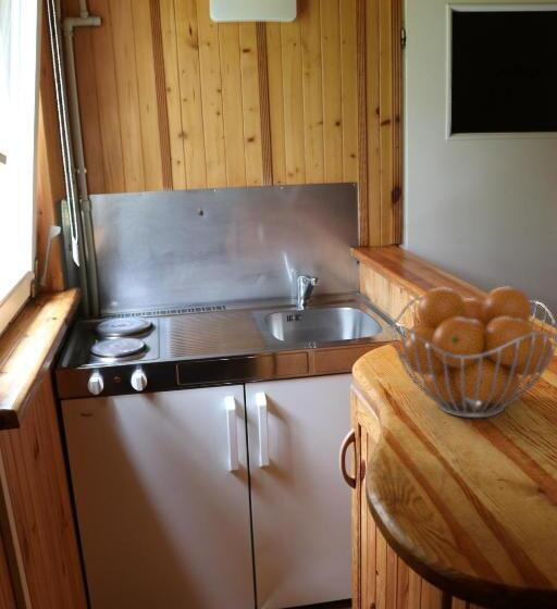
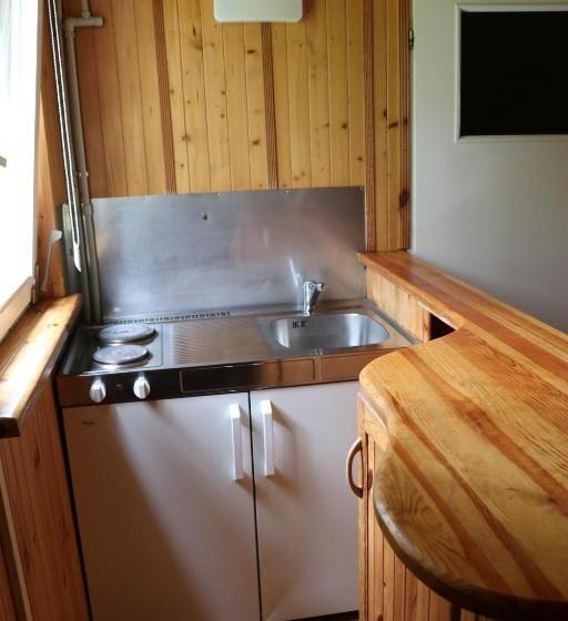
- fruit basket (471, 347)
